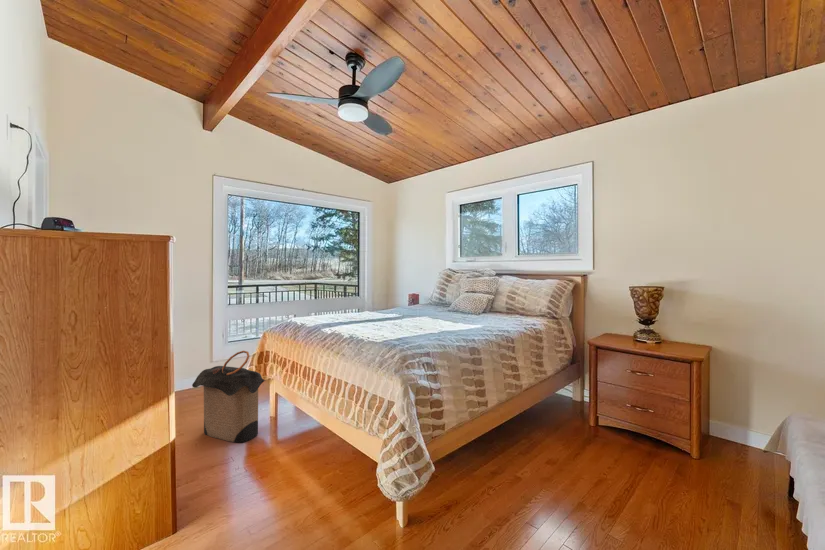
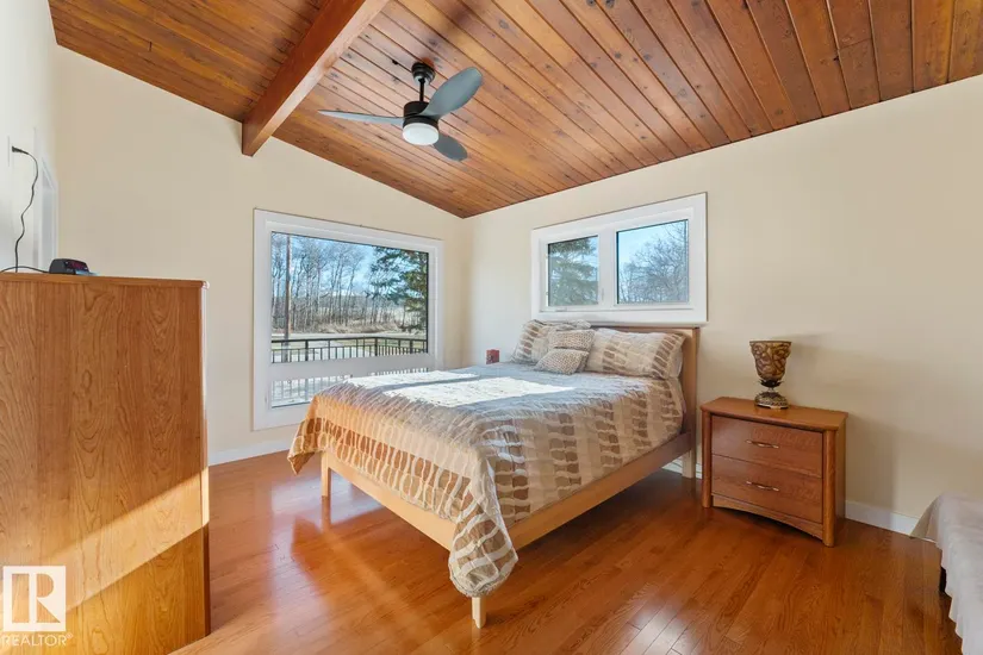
- laundry hamper (228, 393)
